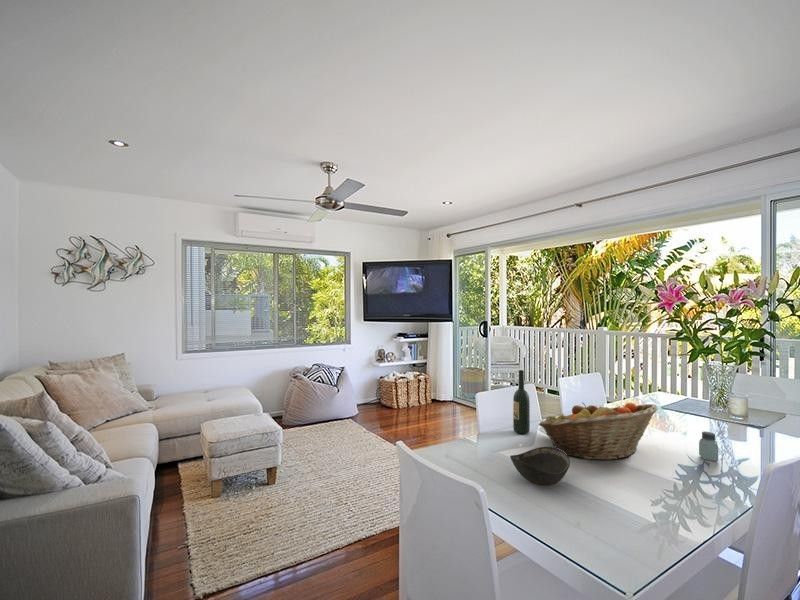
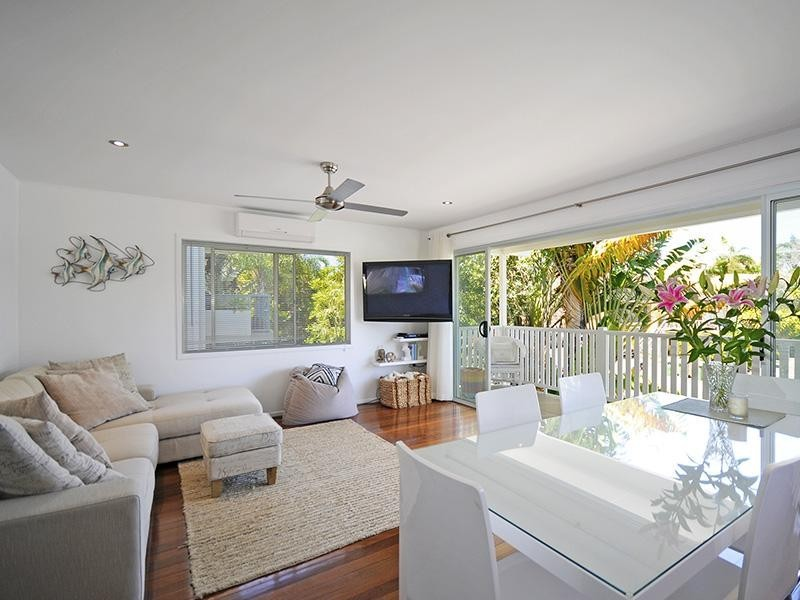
- bowl (539, 467)
- fruit basket (597, 424)
- saltshaker (708, 445)
- wine bottle (521, 401)
